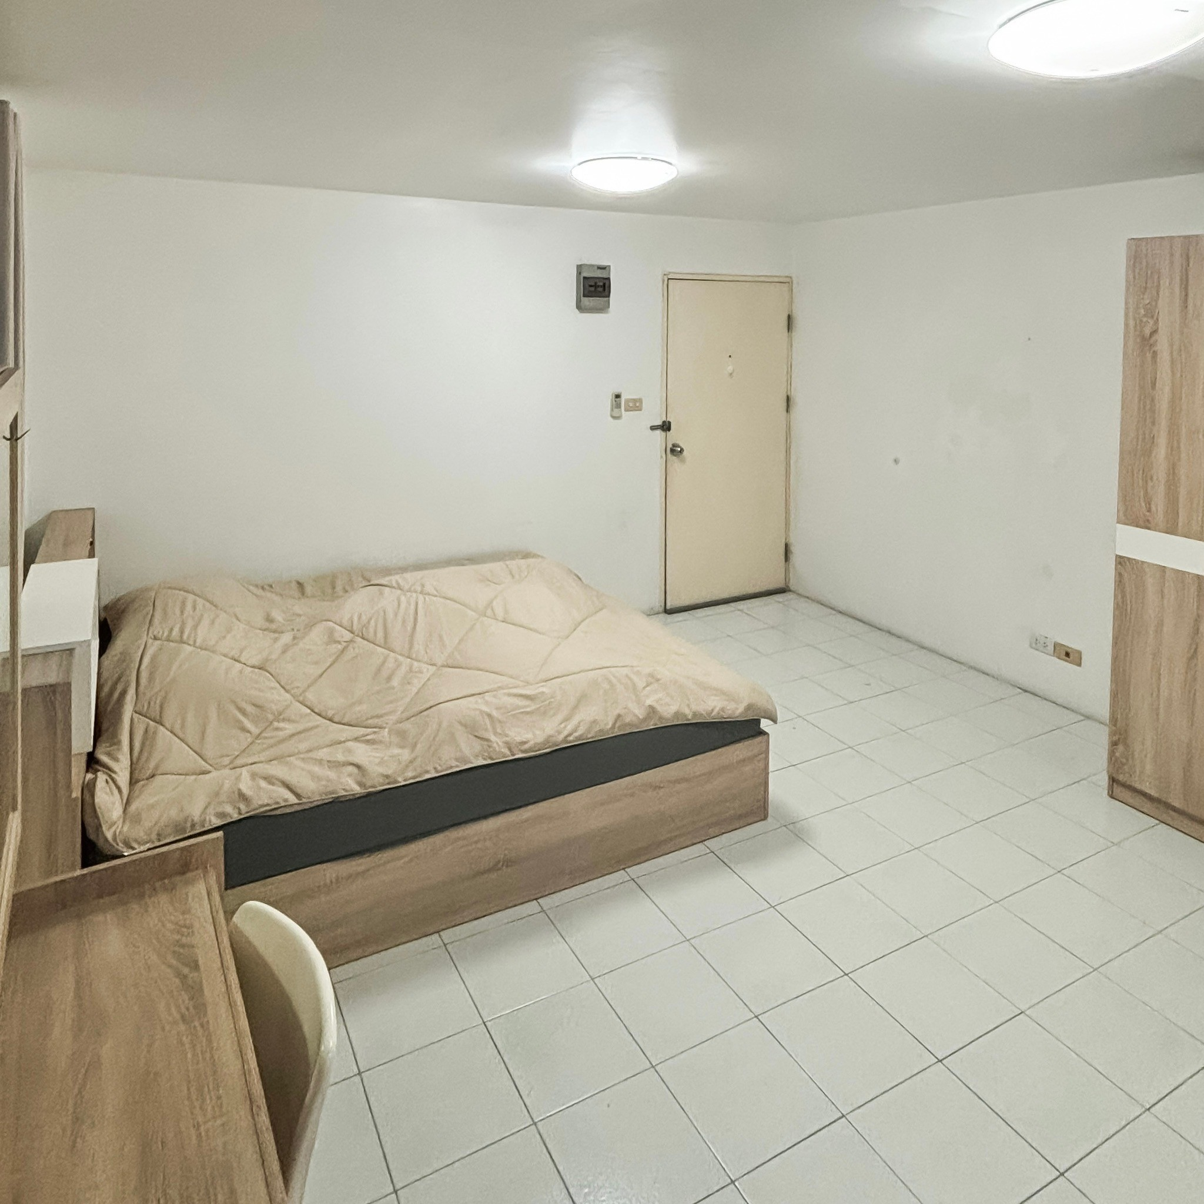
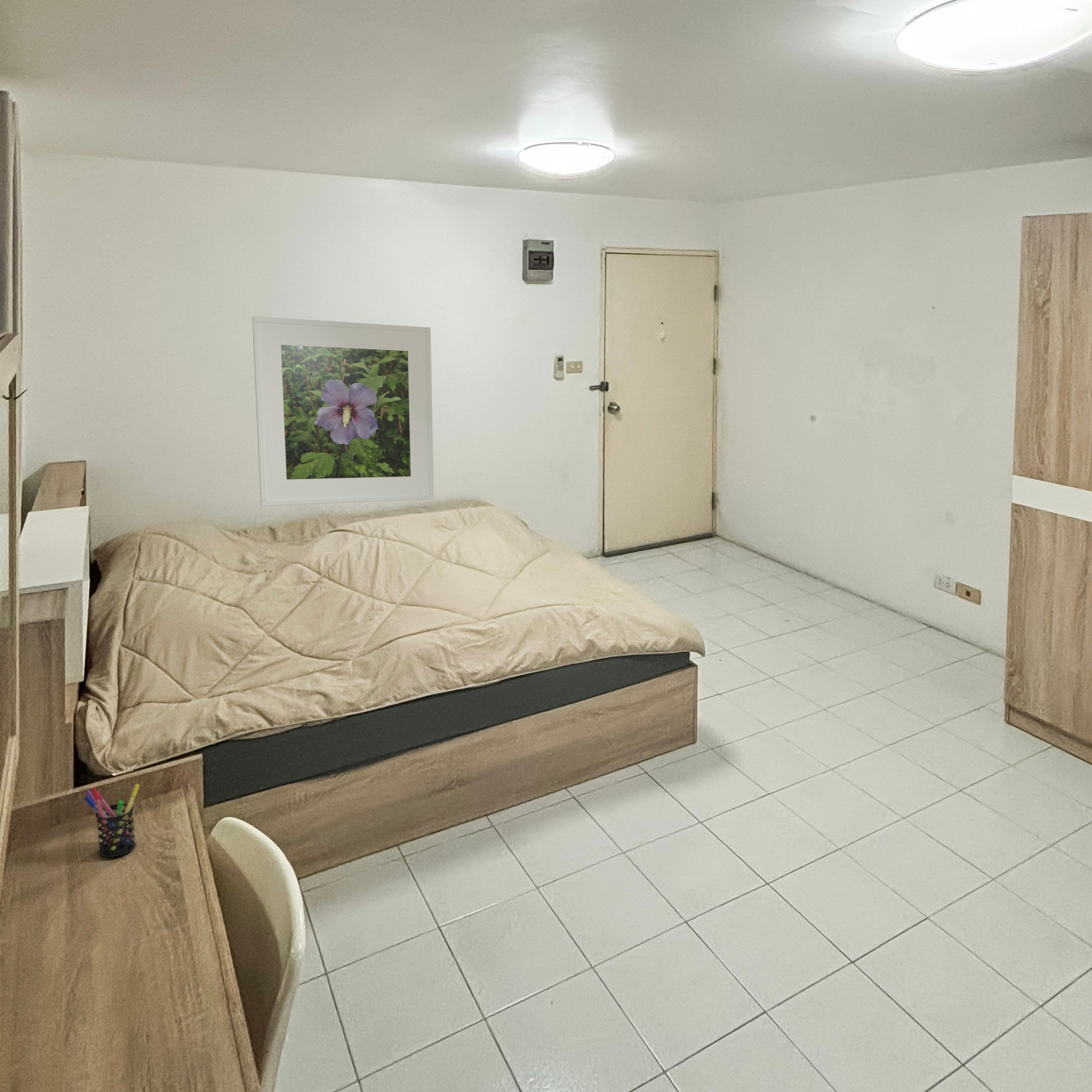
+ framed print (348, 413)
+ pen holder (114, 817)
